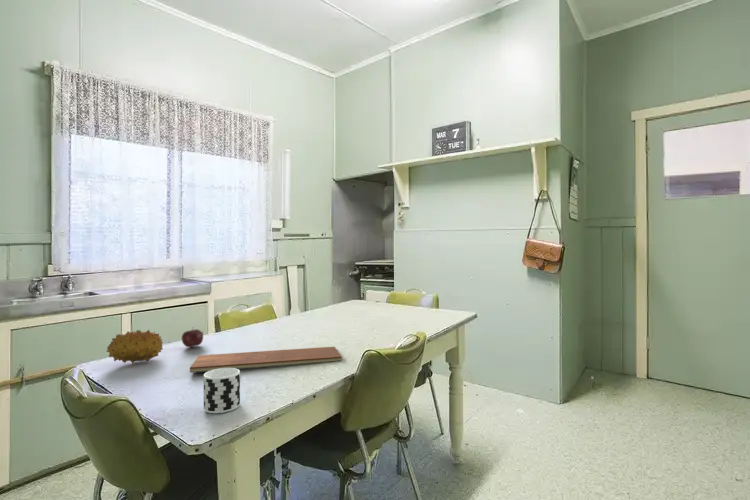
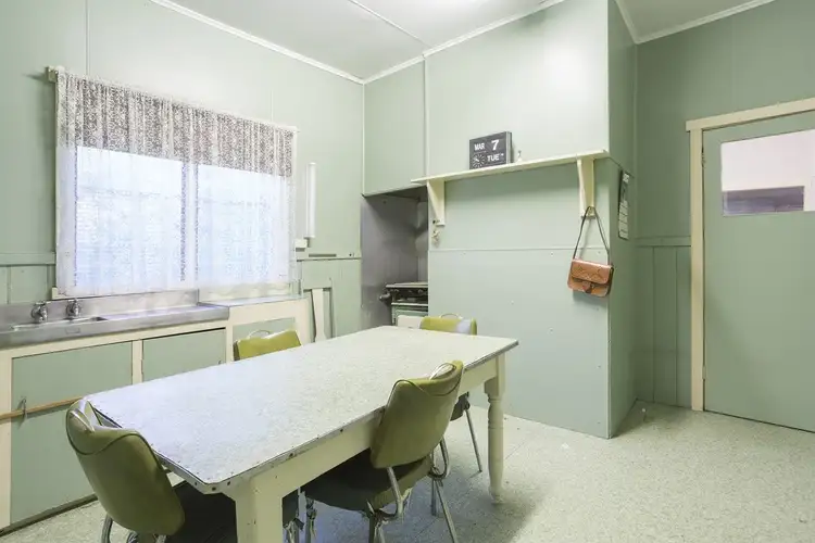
- chopping board (269, 358)
- cup (221, 387)
- apple (192, 337)
- fruit (135, 346)
